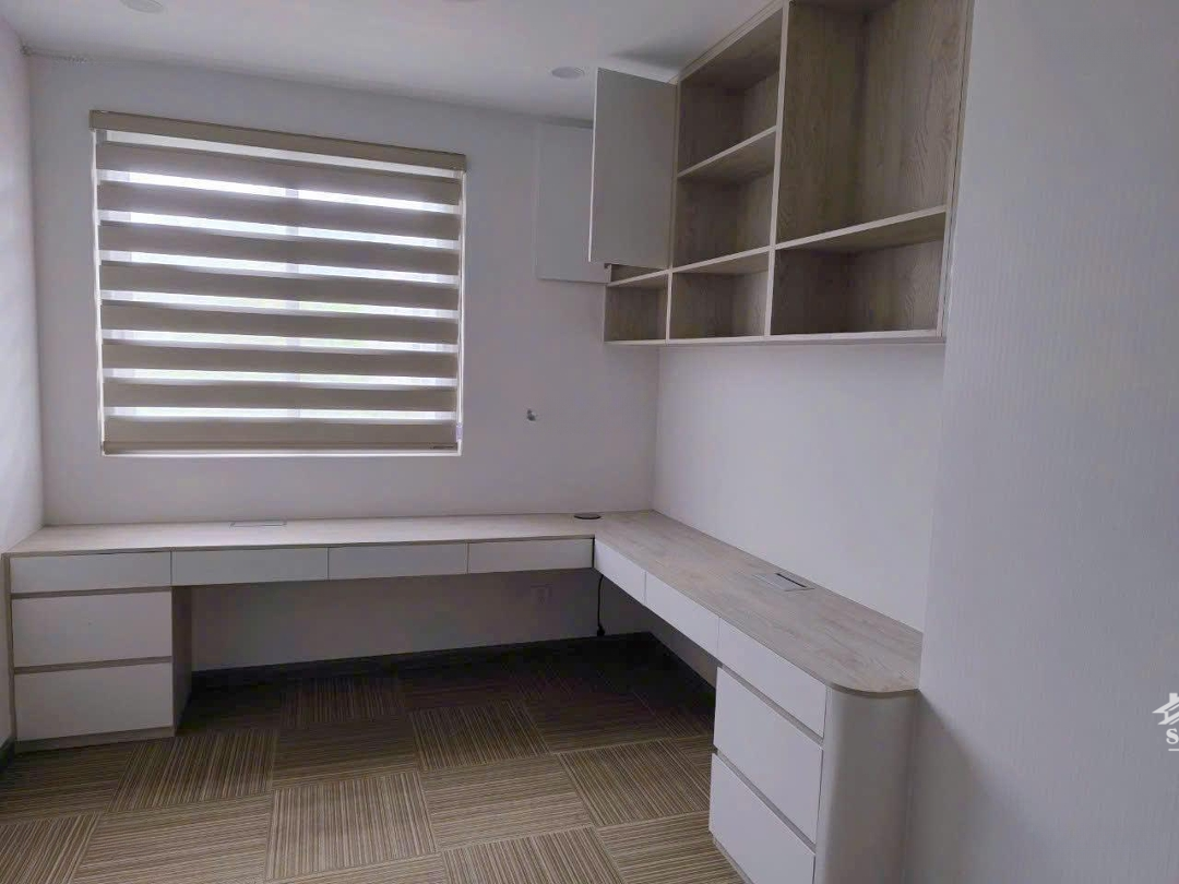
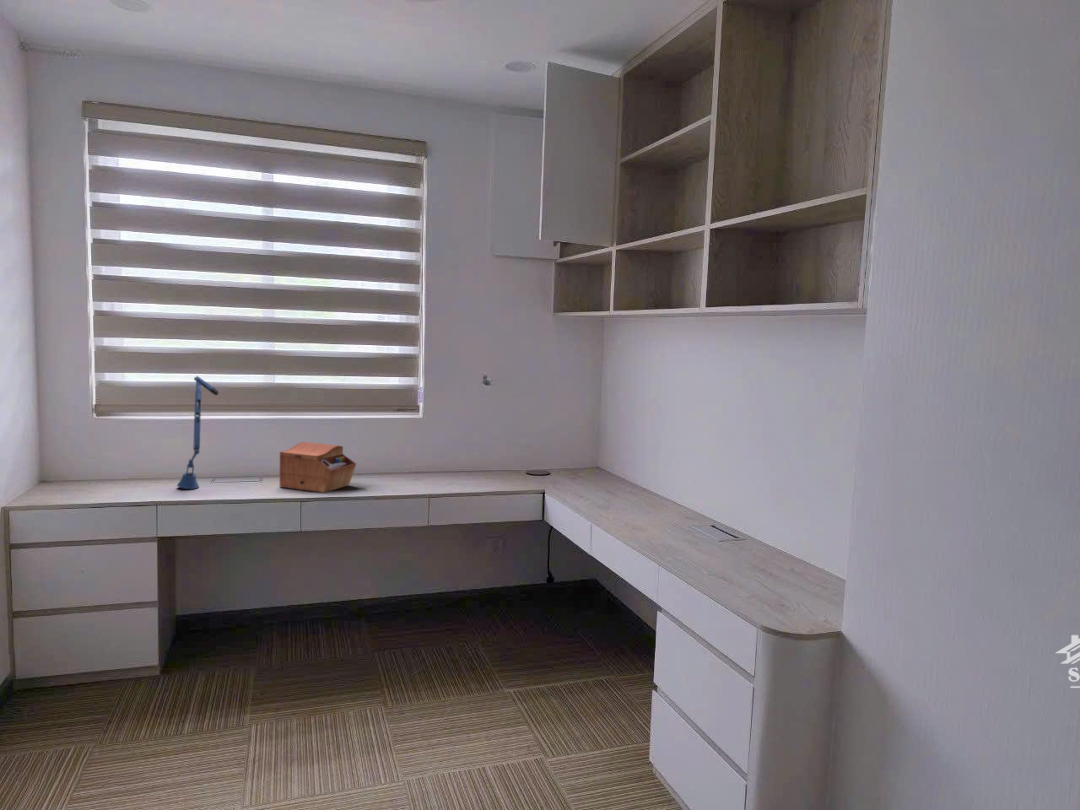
+ desk lamp (199, 433)
+ sewing box (317, 466)
